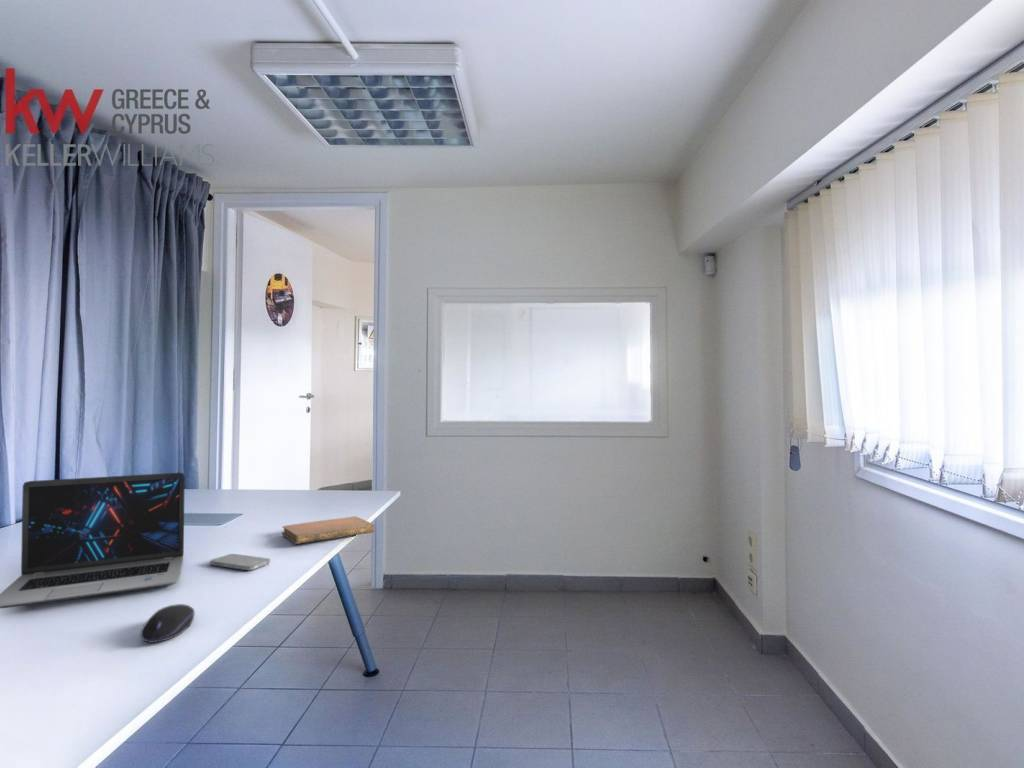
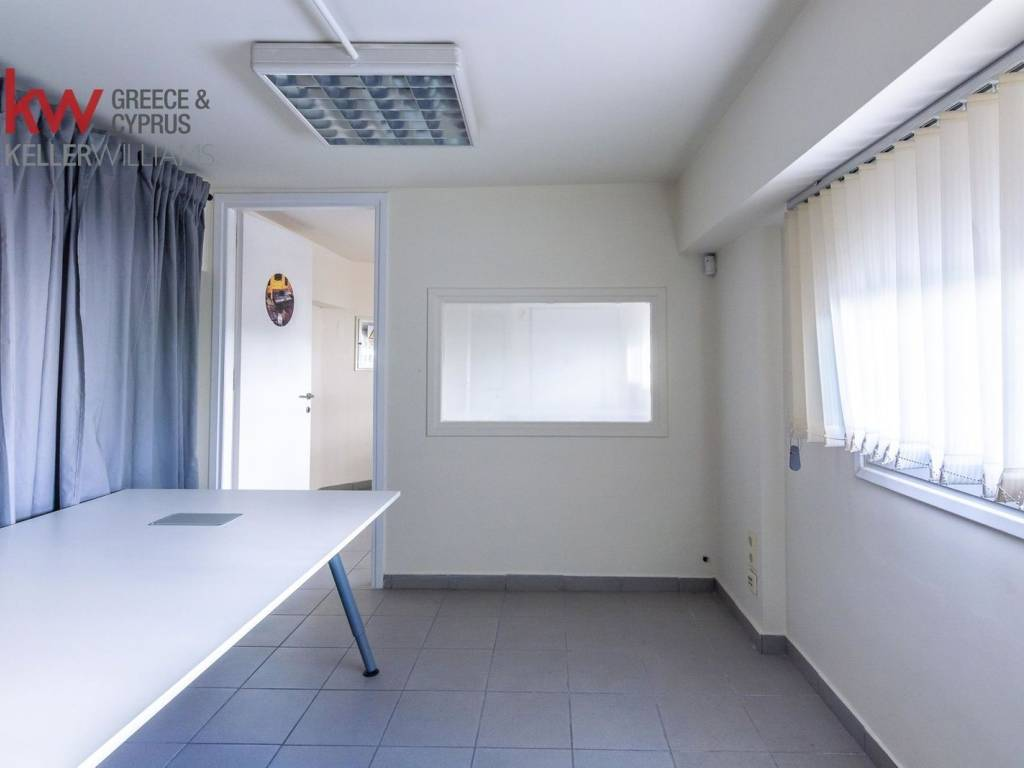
- computer mouse (168, 620)
- notebook (328, 529)
- laptop (99, 533)
- smartphone (240, 561)
